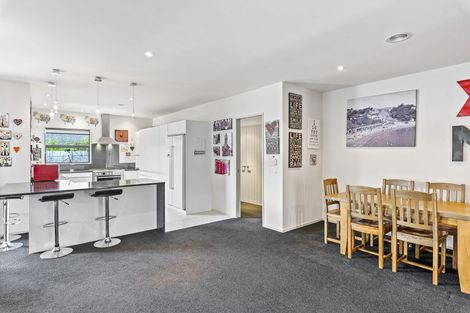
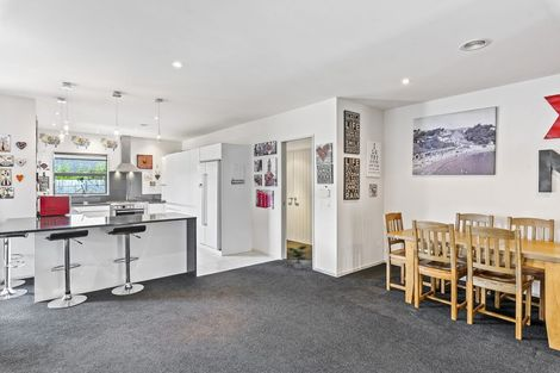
+ potted plant (298, 257)
